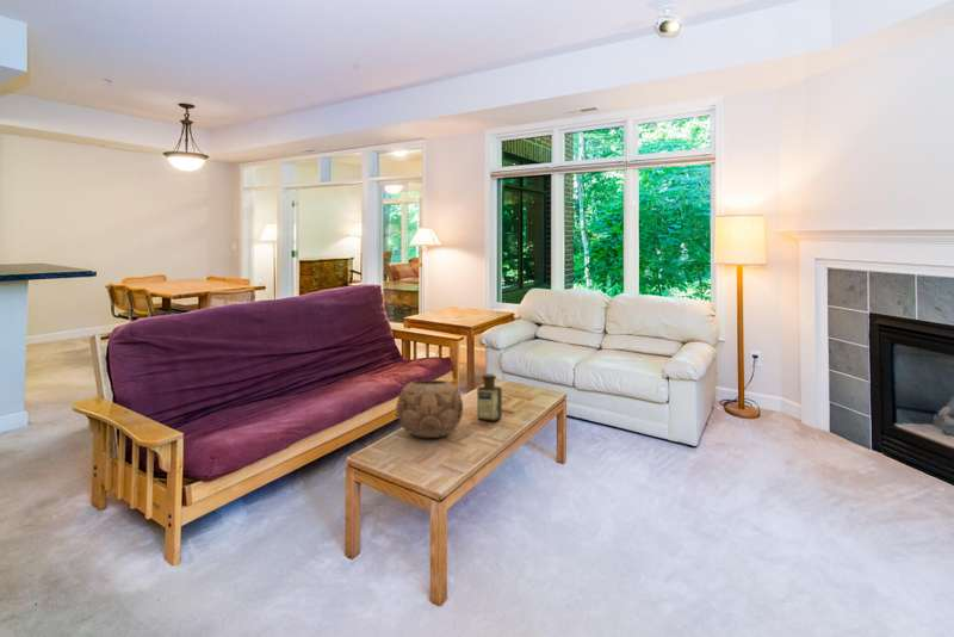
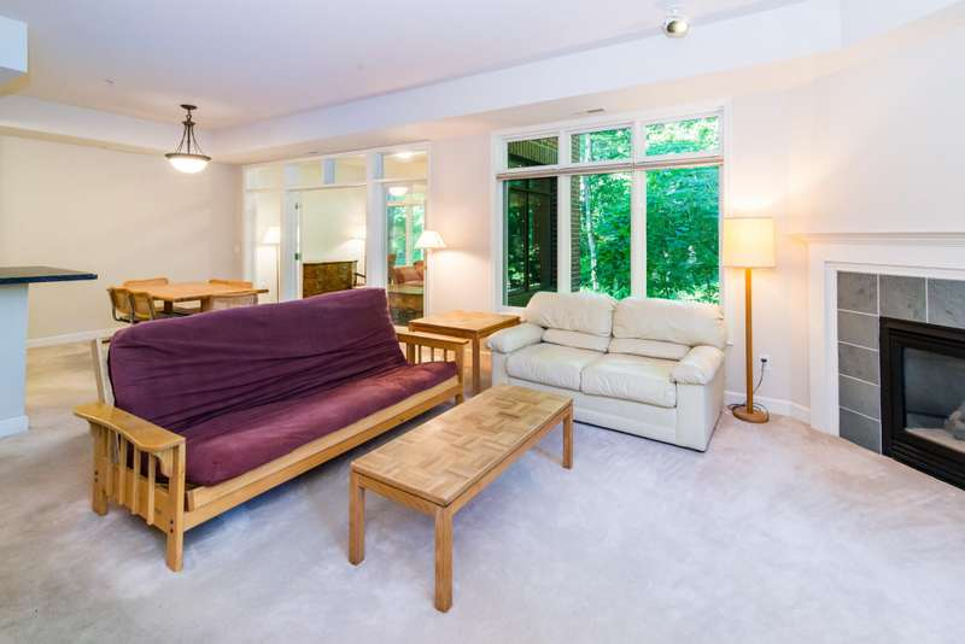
- bottle (489, 396)
- decorative bowl (429, 408)
